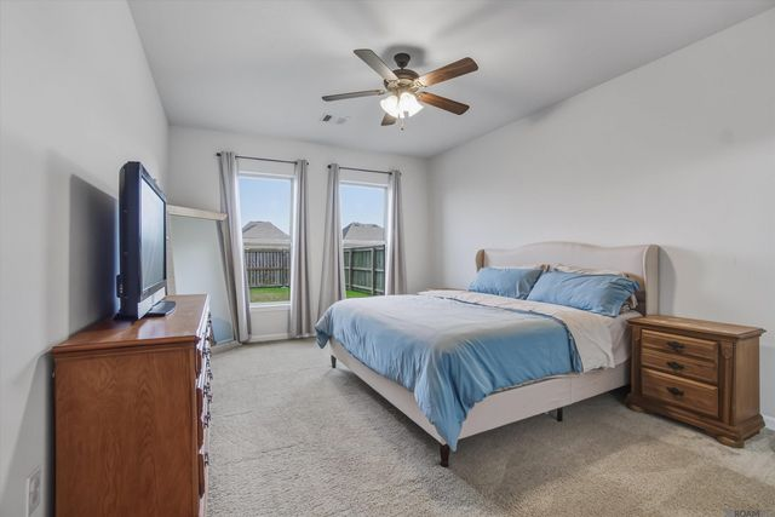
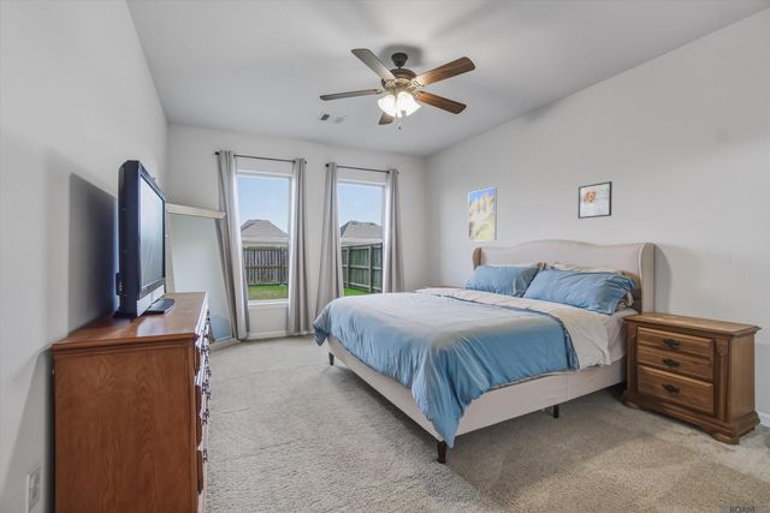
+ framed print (593, 201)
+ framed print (481, 215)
